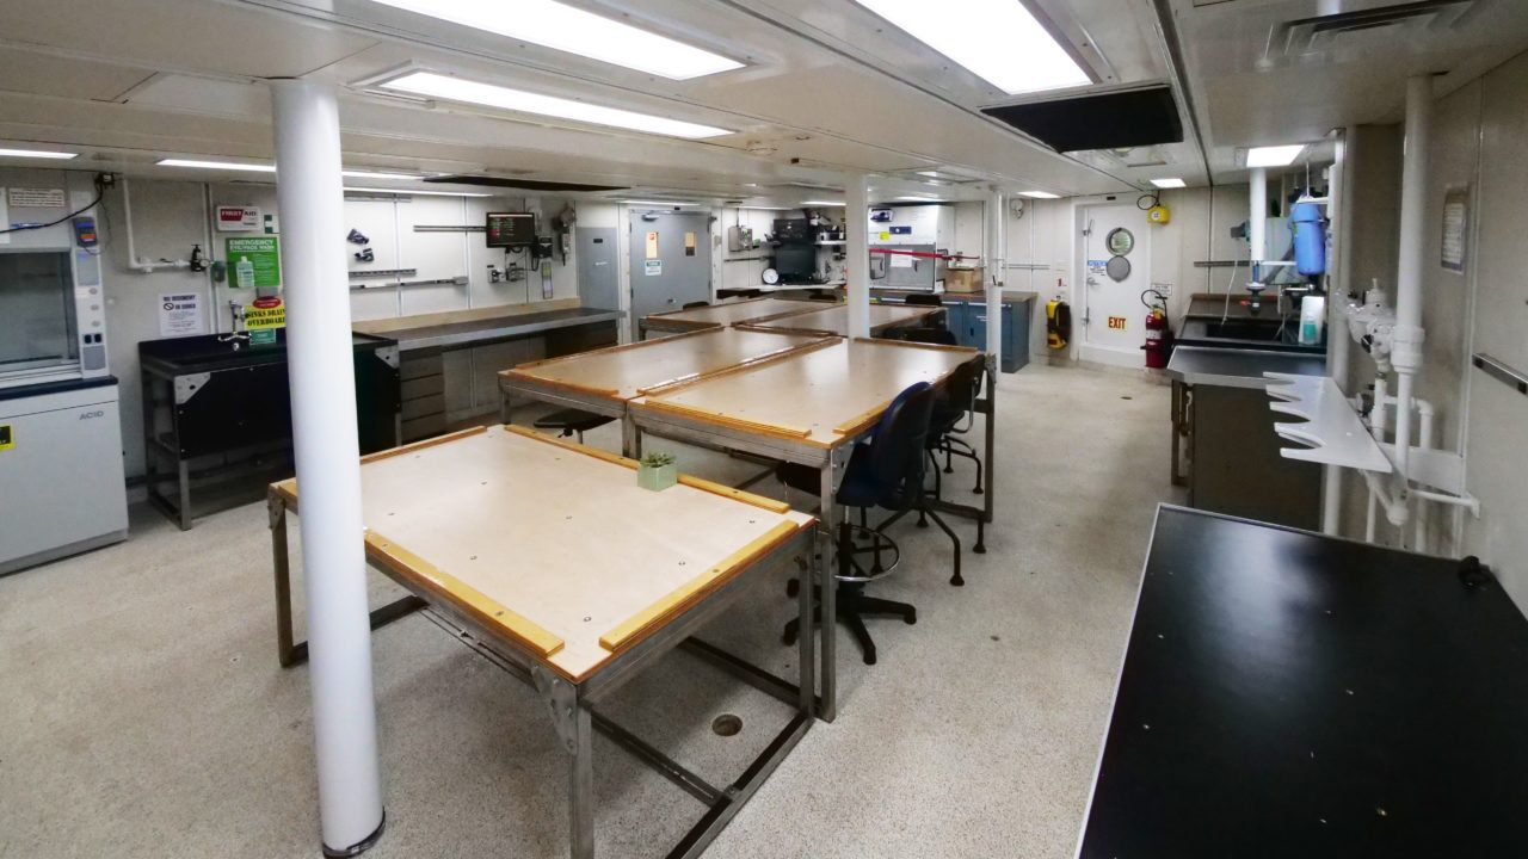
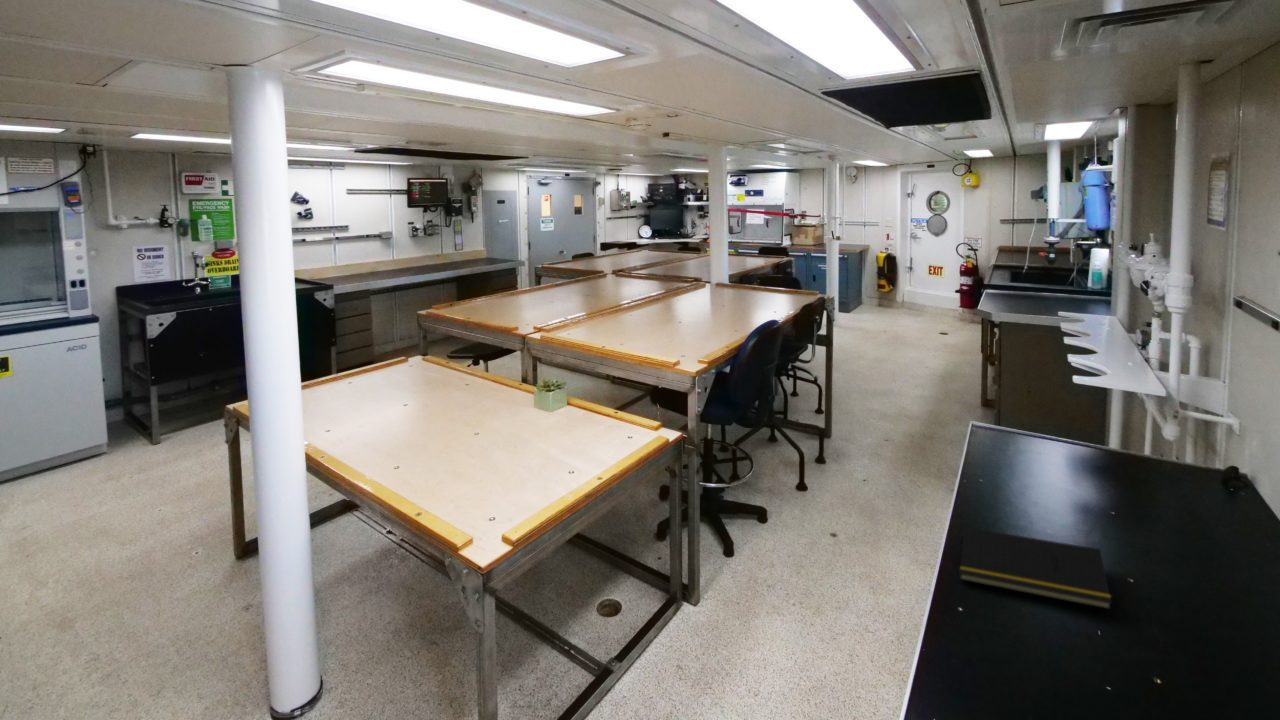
+ notepad (1030, 564)
